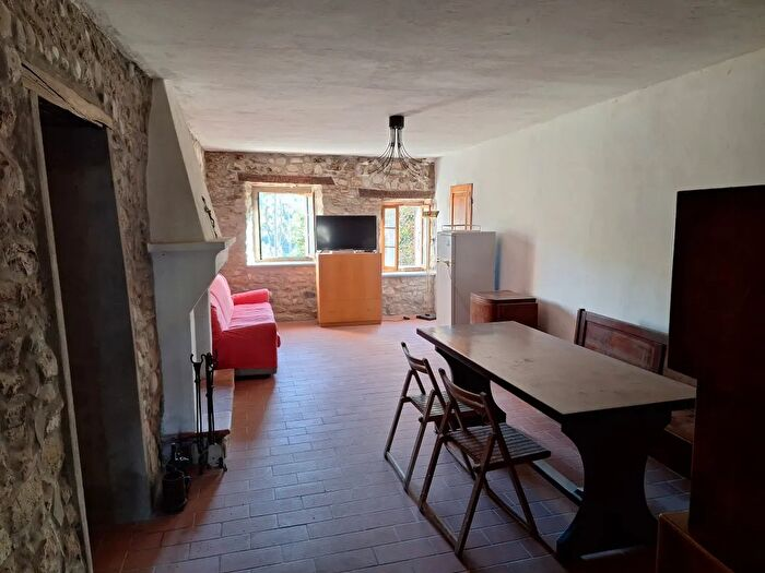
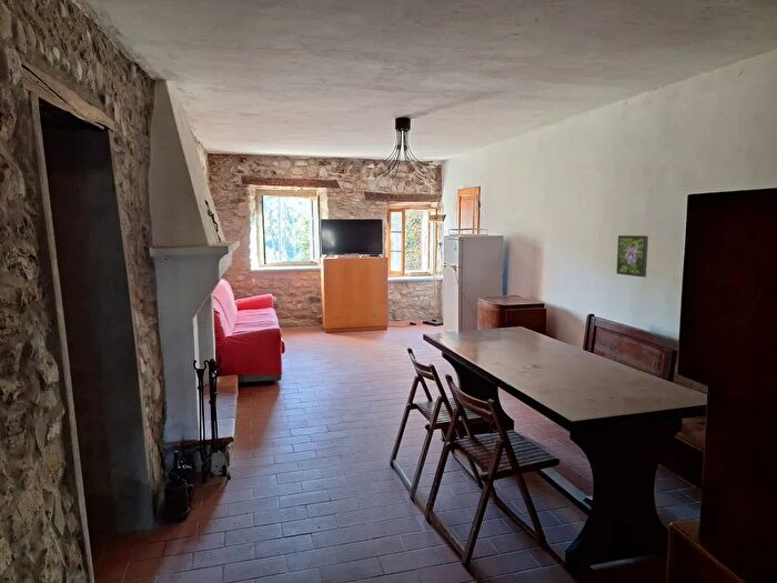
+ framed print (632, 255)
